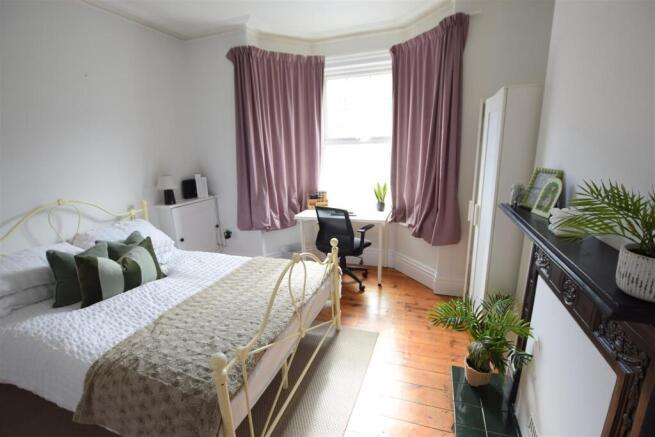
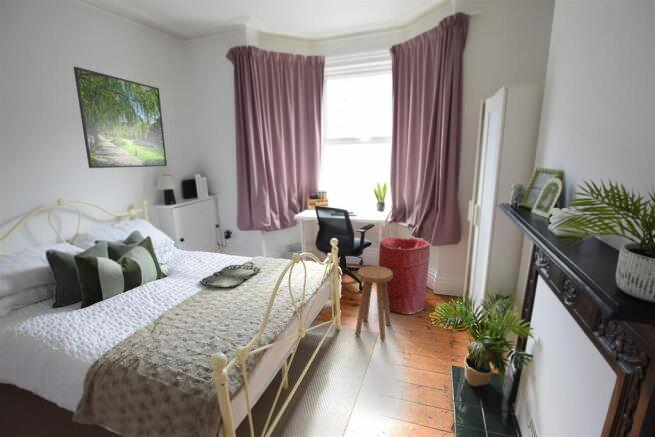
+ laundry hamper (402, 271)
+ serving tray (231, 275)
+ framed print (127, 124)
+ stool (377, 300)
